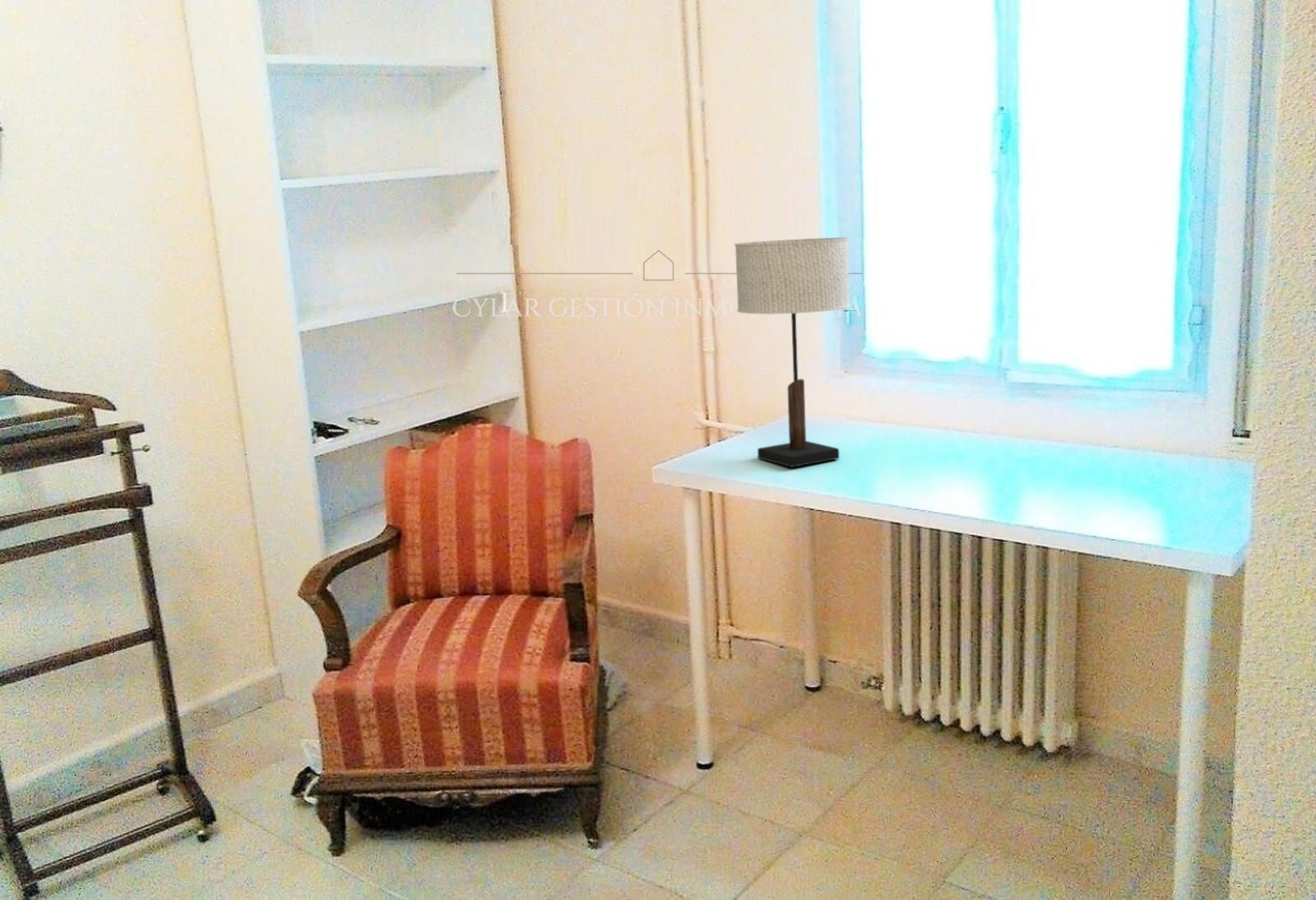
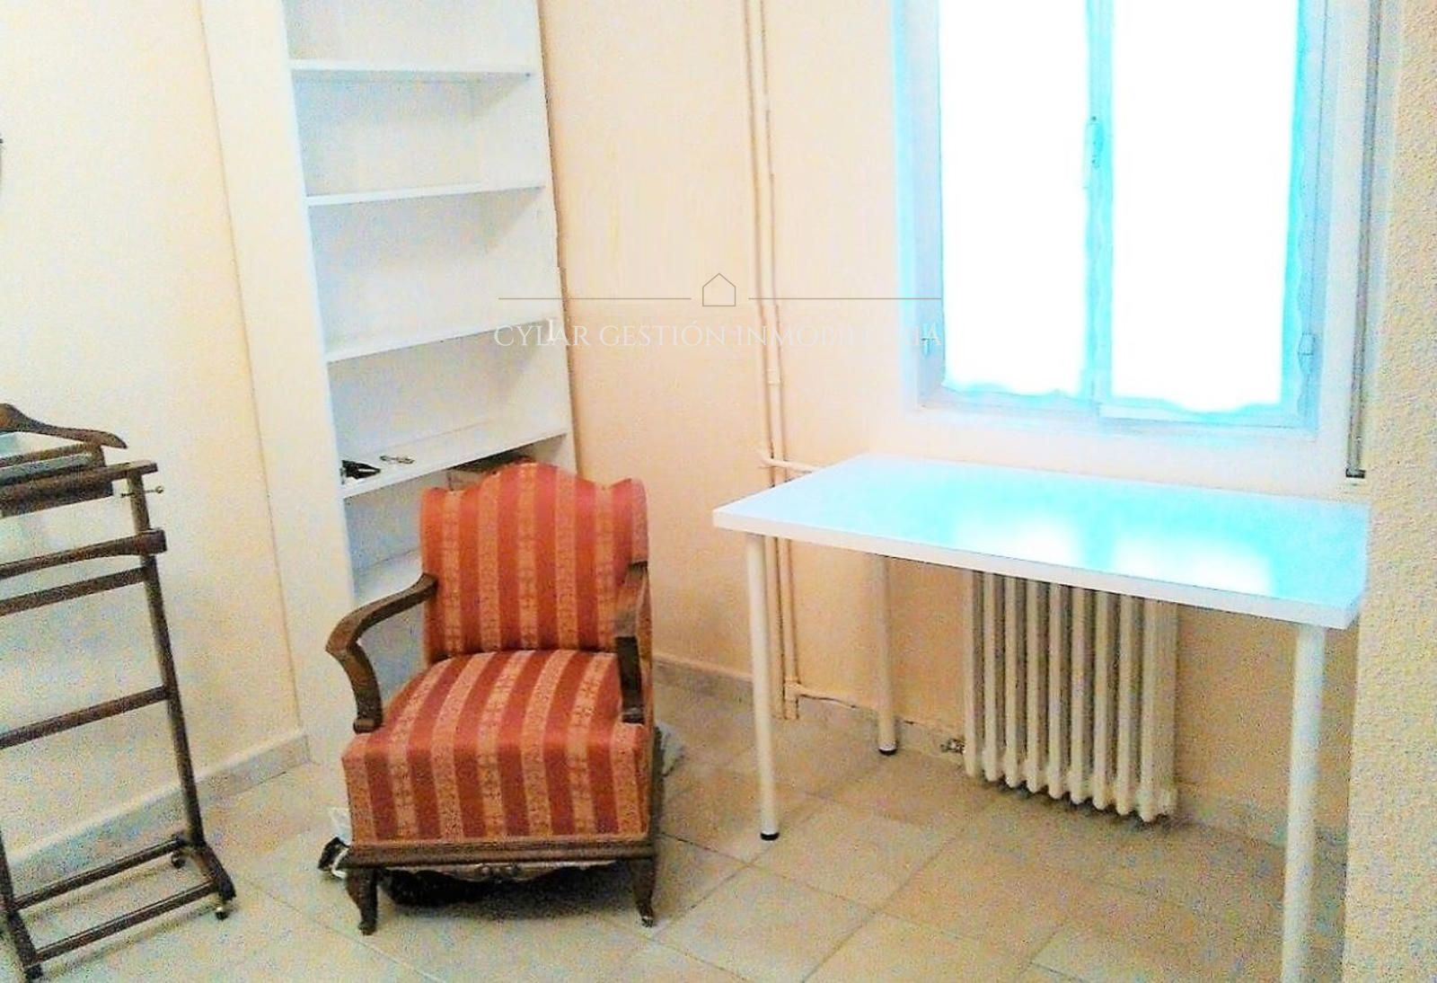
- table lamp (795, 351)
